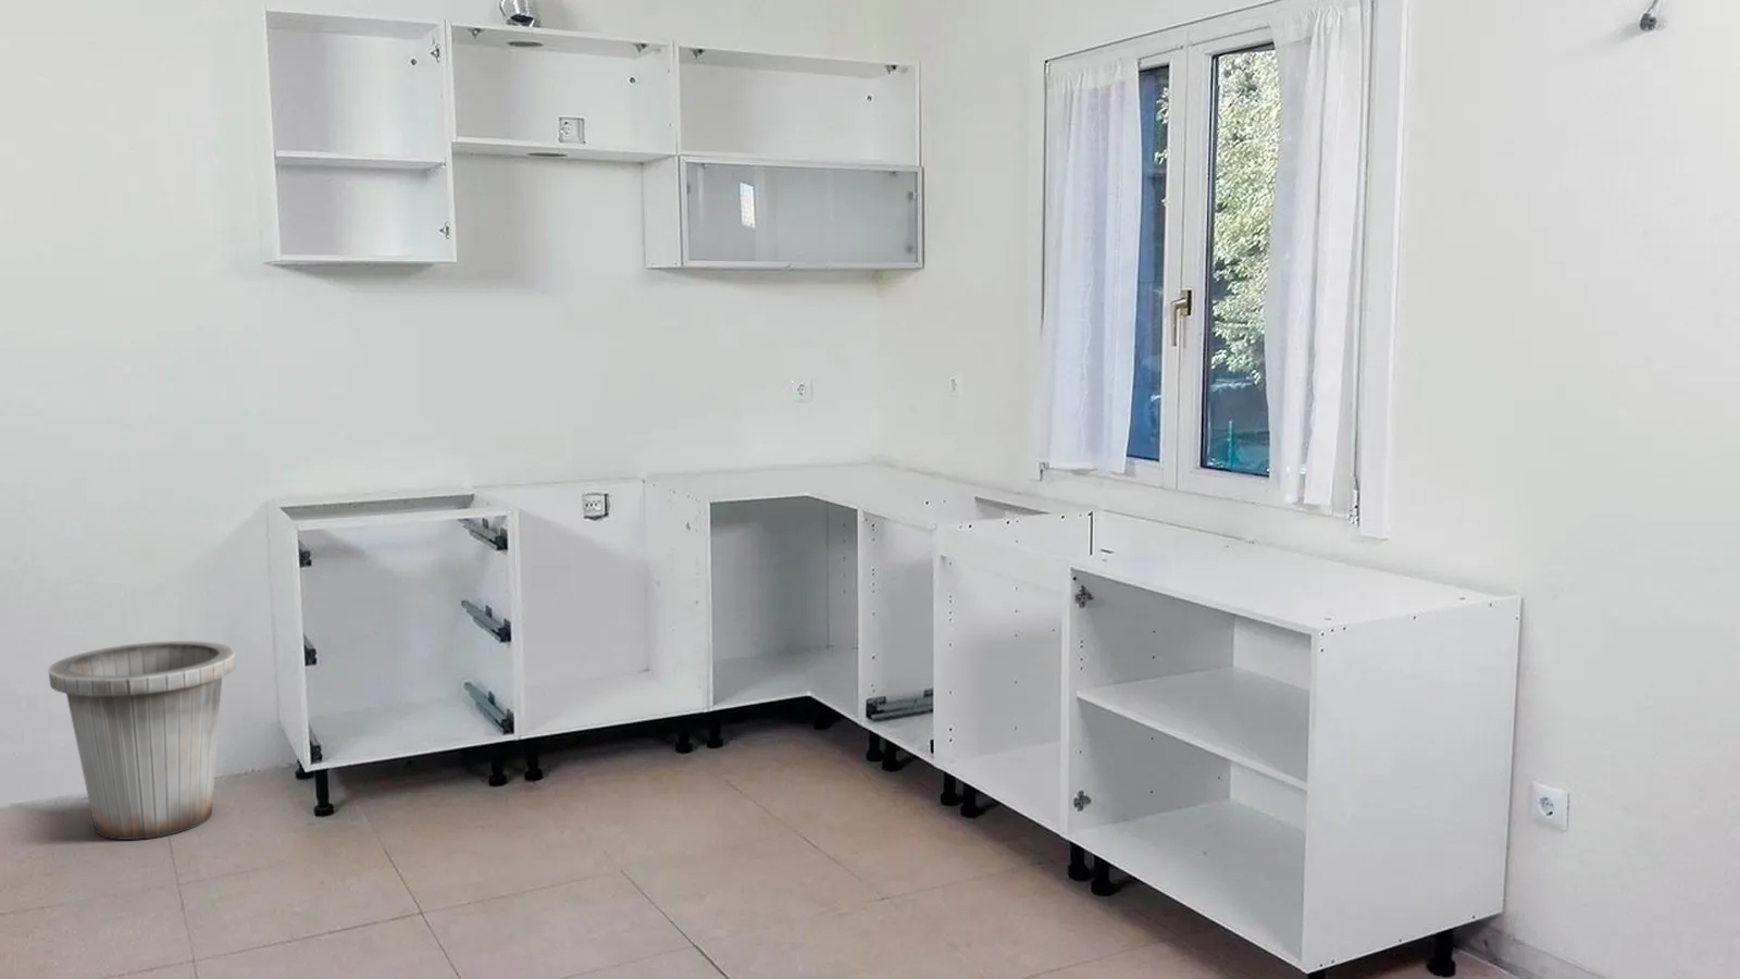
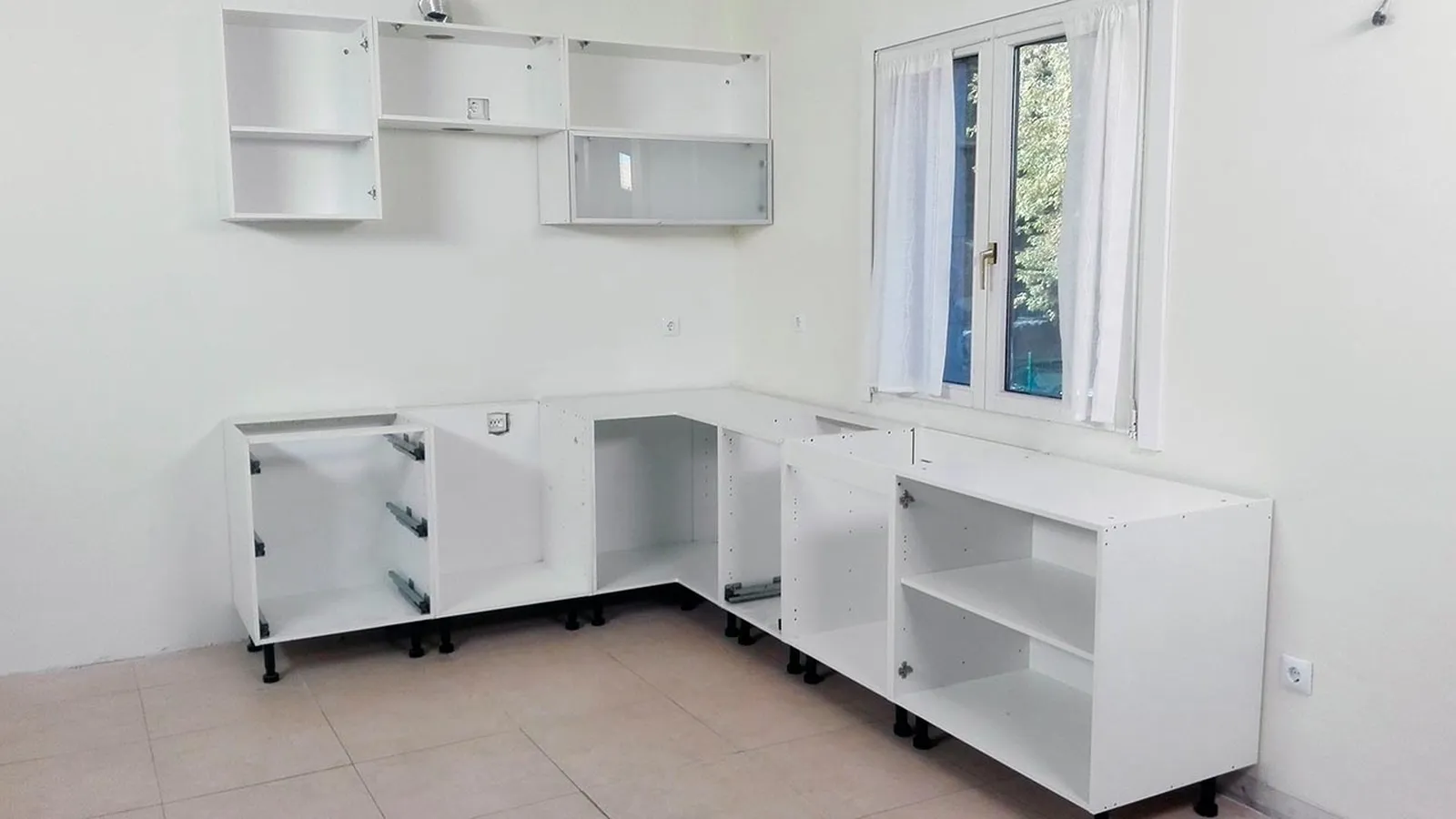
- trash can (149, 740)
